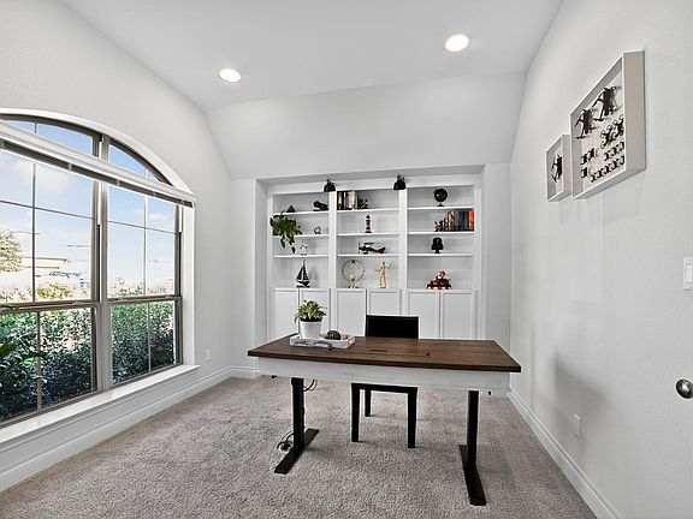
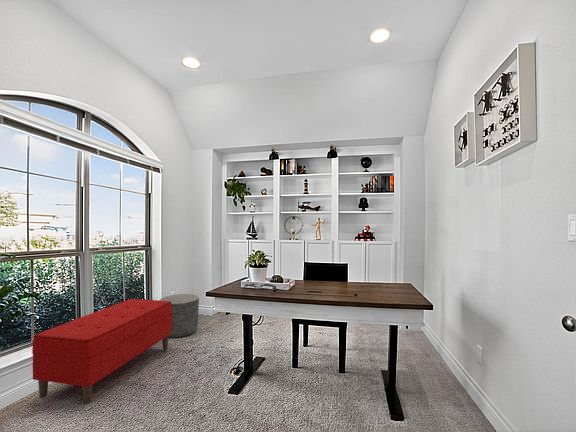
+ bench (113, 342)
+ planter (179, 315)
